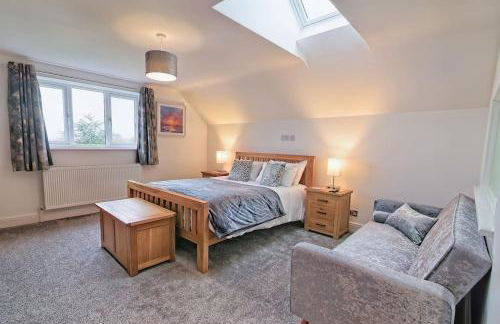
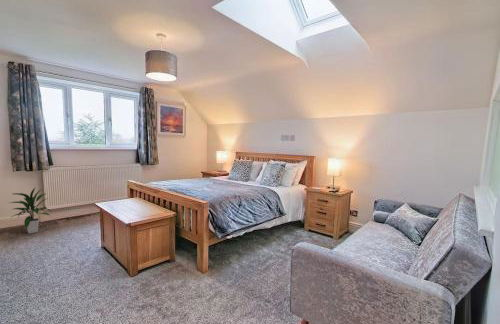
+ indoor plant (31, 210)
